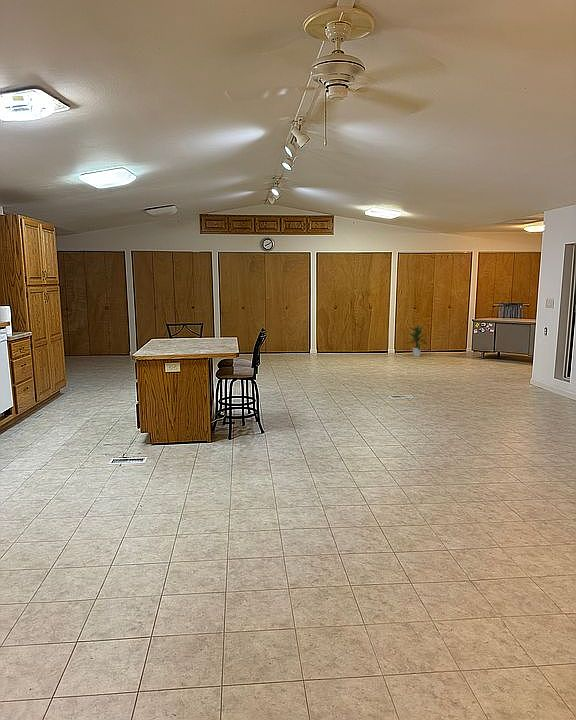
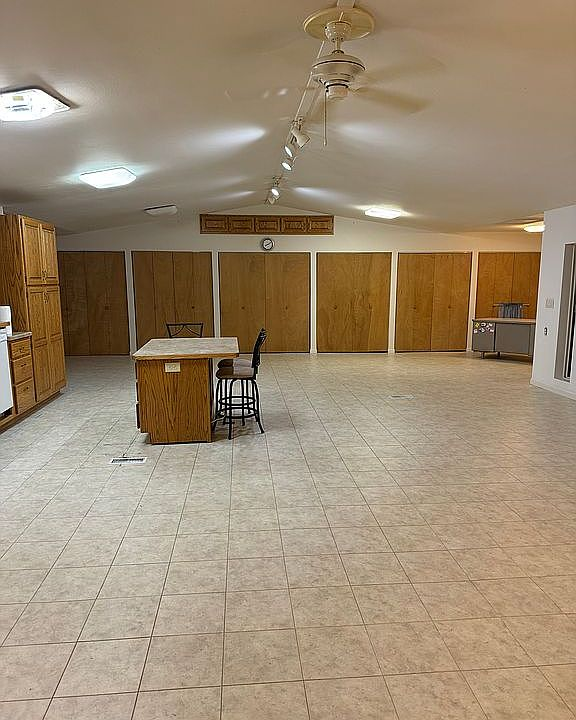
- indoor plant (416, 340)
